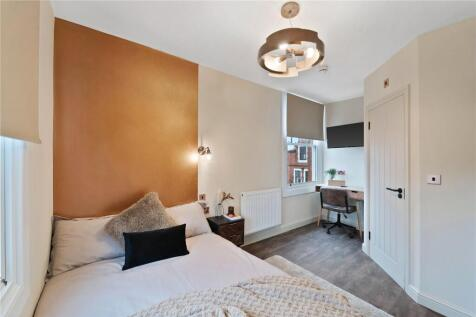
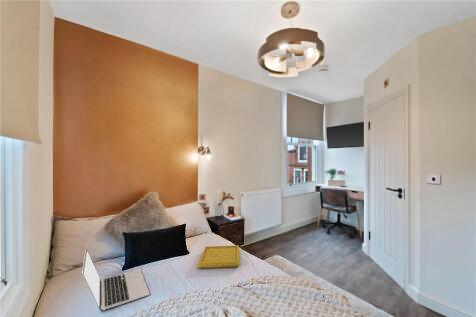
+ laptop (118, 274)
+ serving tray (220, 255)
